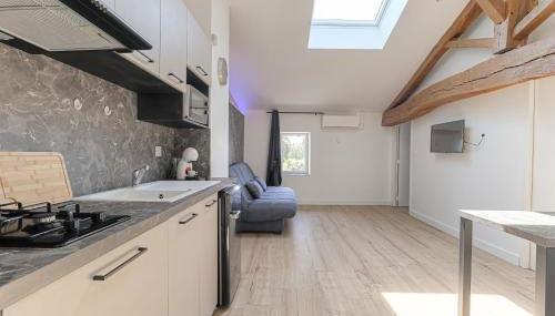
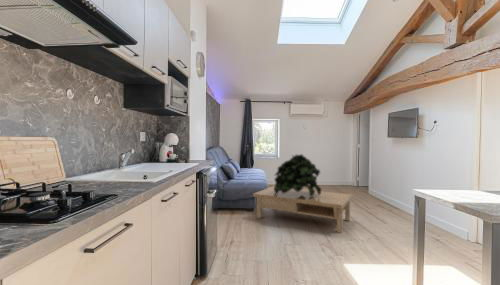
+ potted plant (296, 174)
+ coffee table (302, 206)
